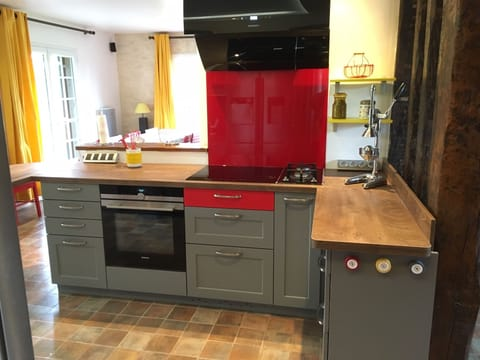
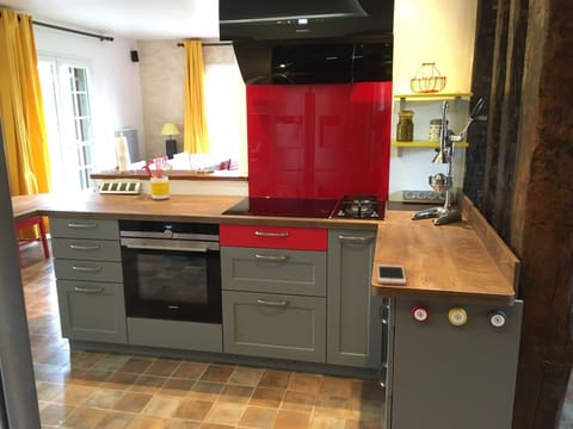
+ cell phone (390, 273)
